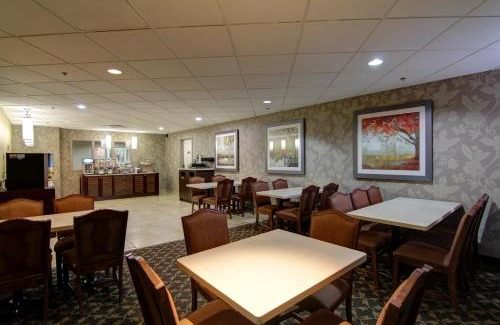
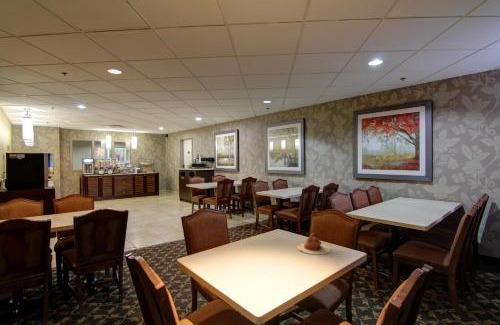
+ teapot (313, 240)
